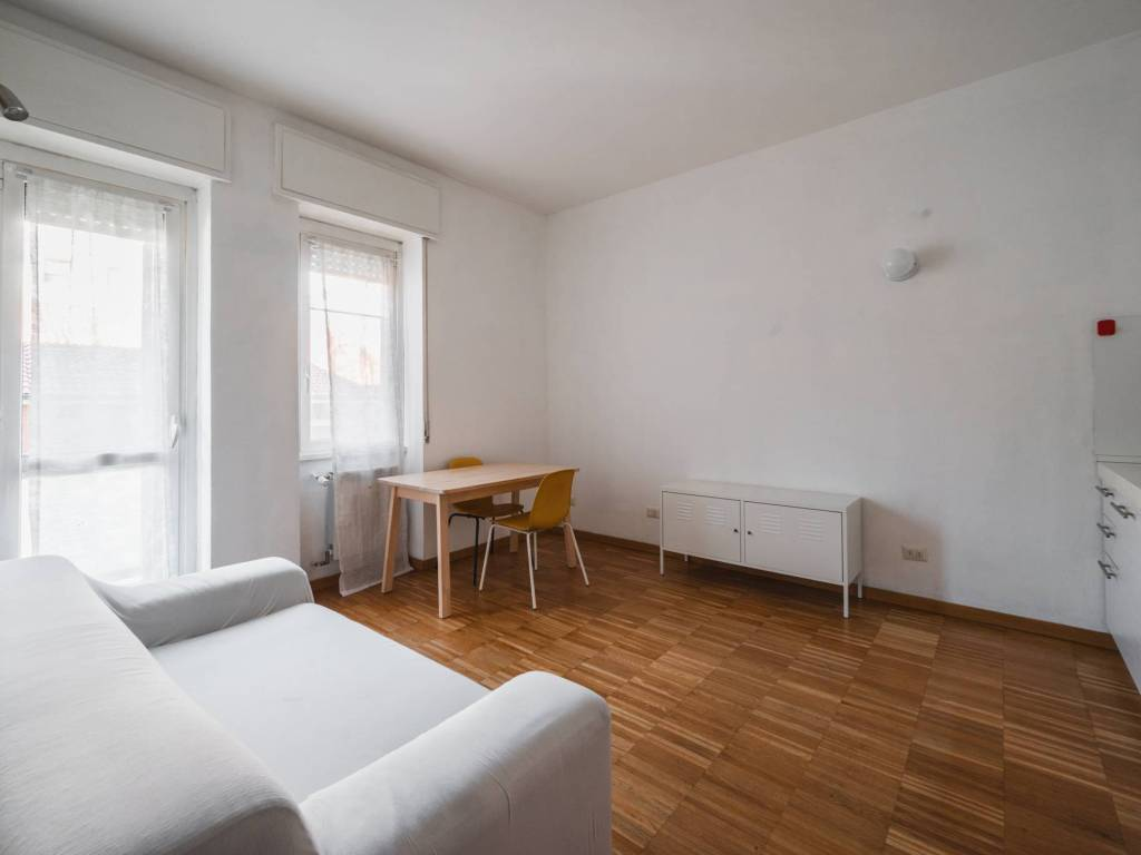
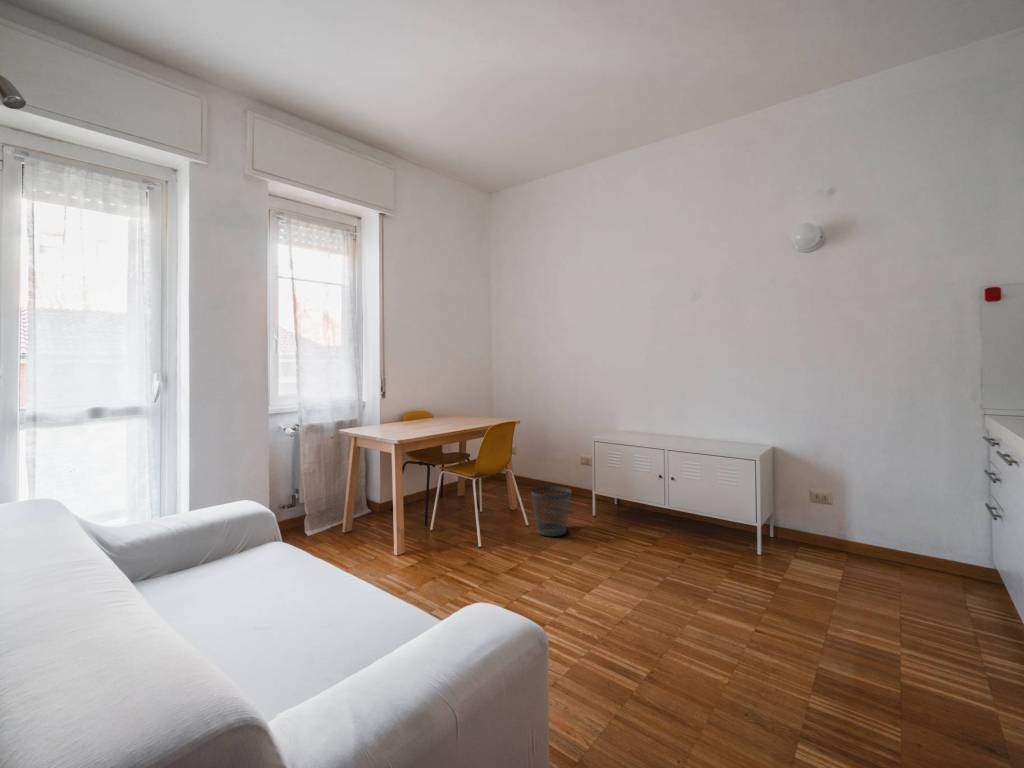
+ wastebasket (551, 512)
